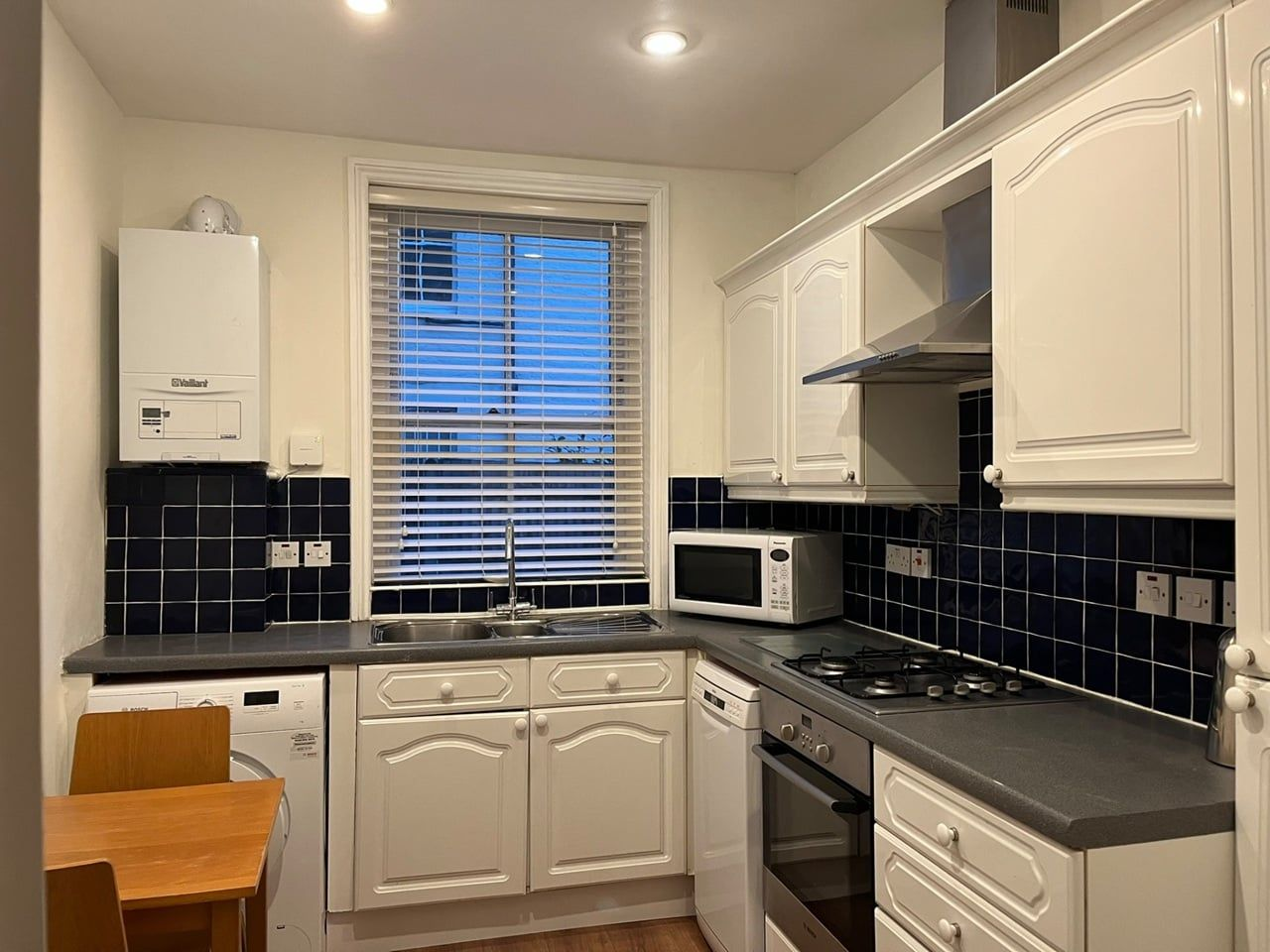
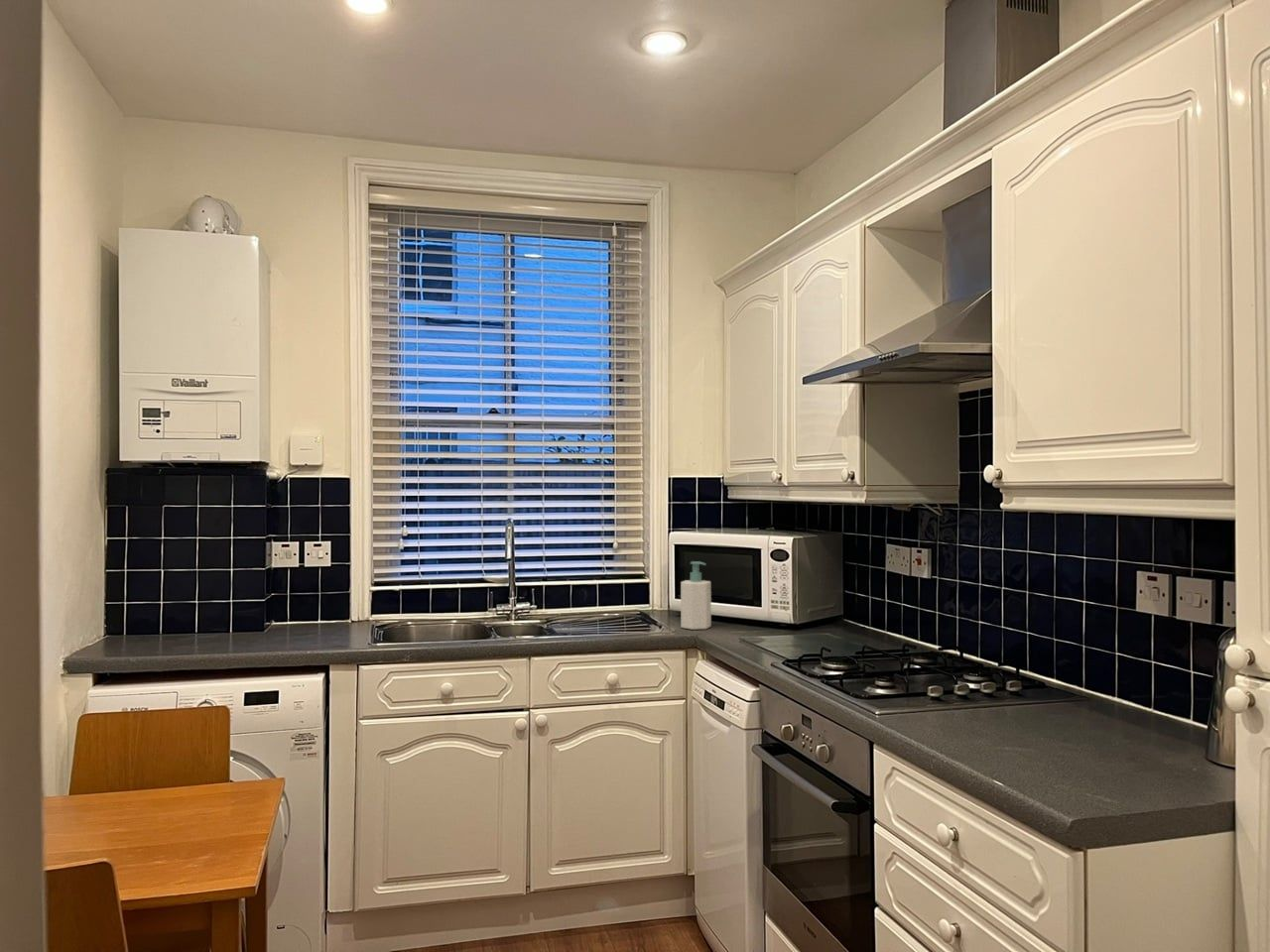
+ soap bottle (696, 594)
